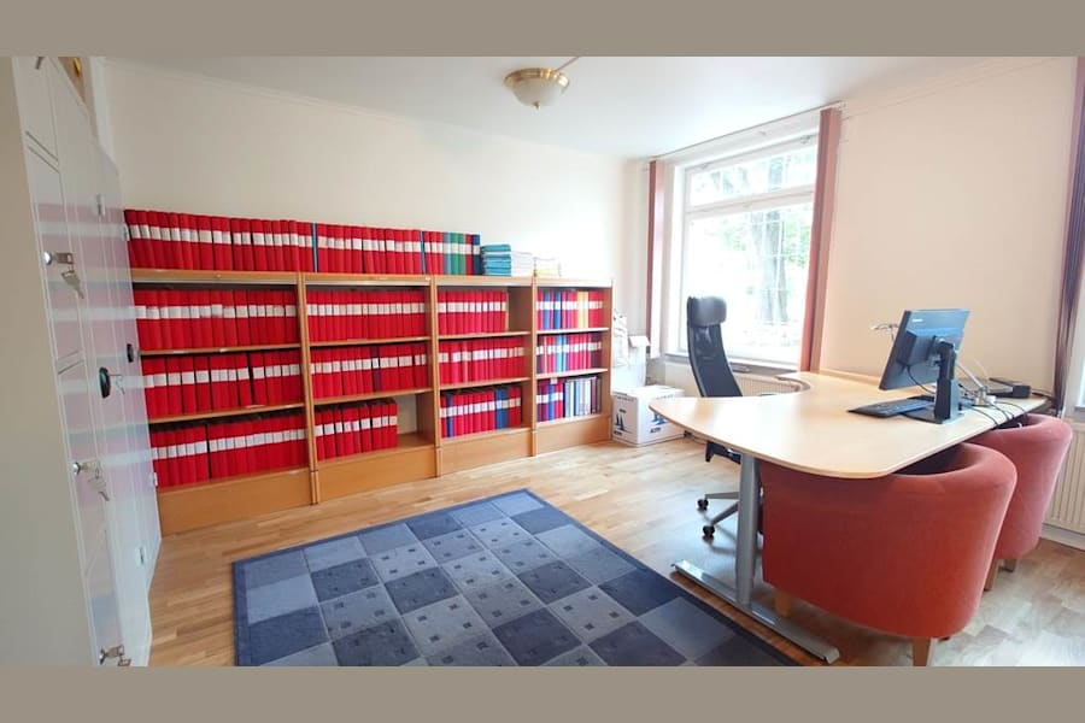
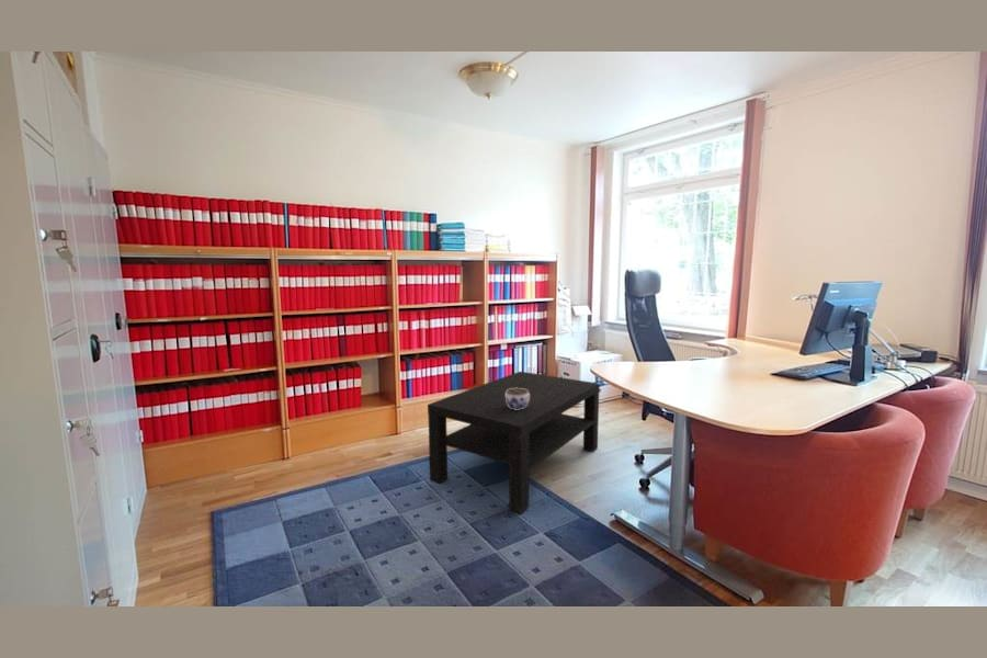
+ jar (517, 398)
+ coffee table (520, 428)
